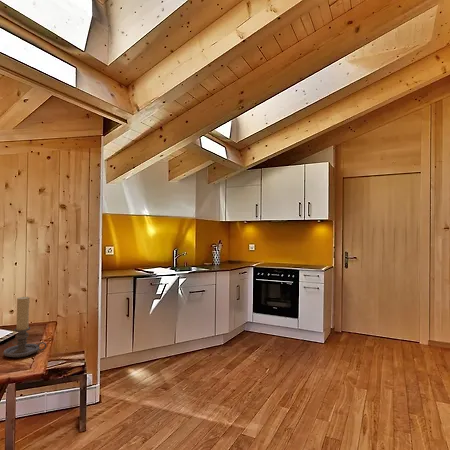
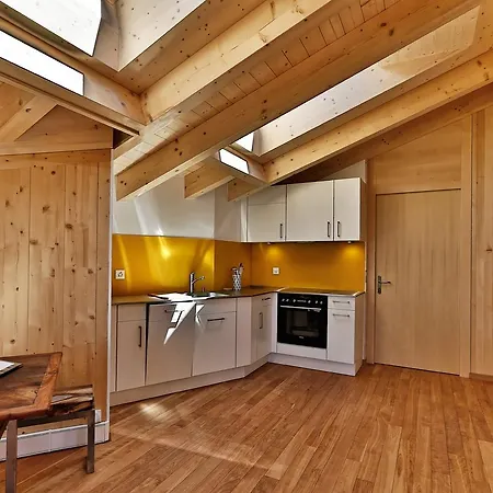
- candle holder (26, 324)
